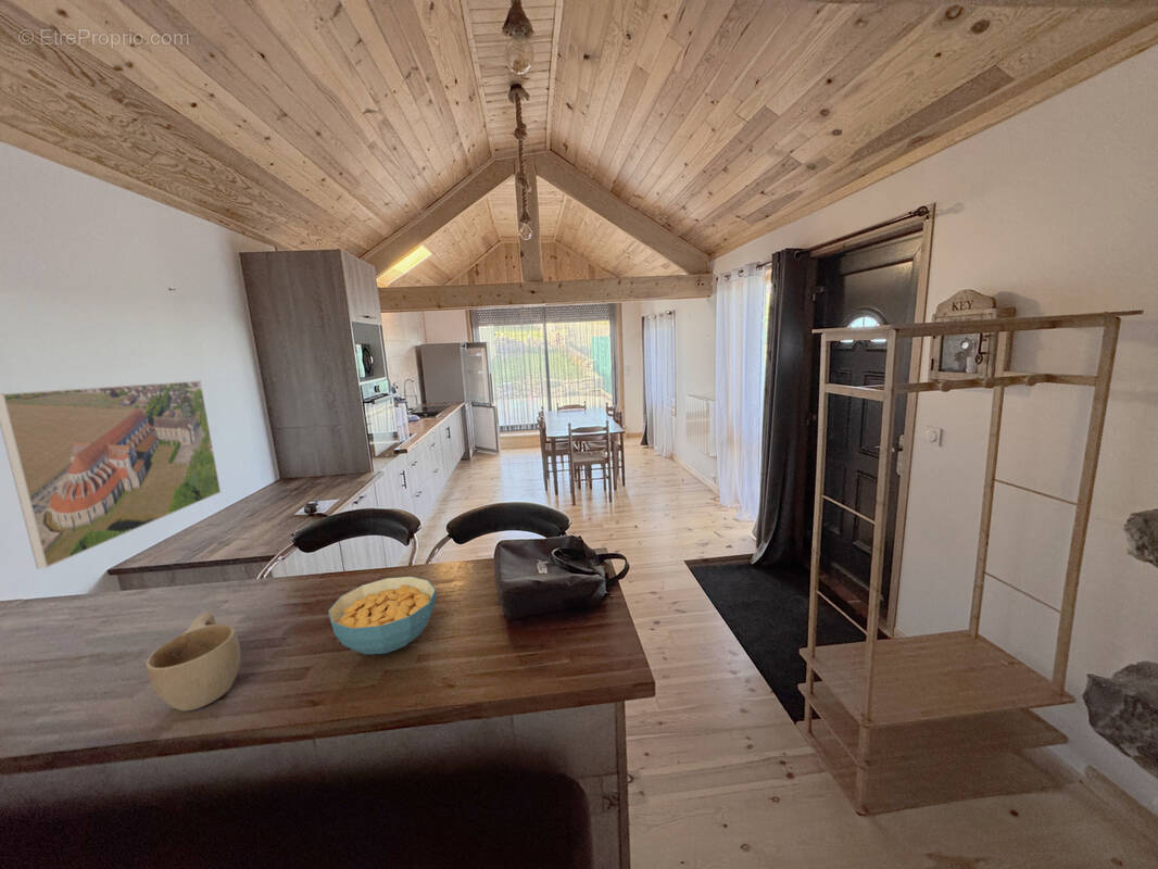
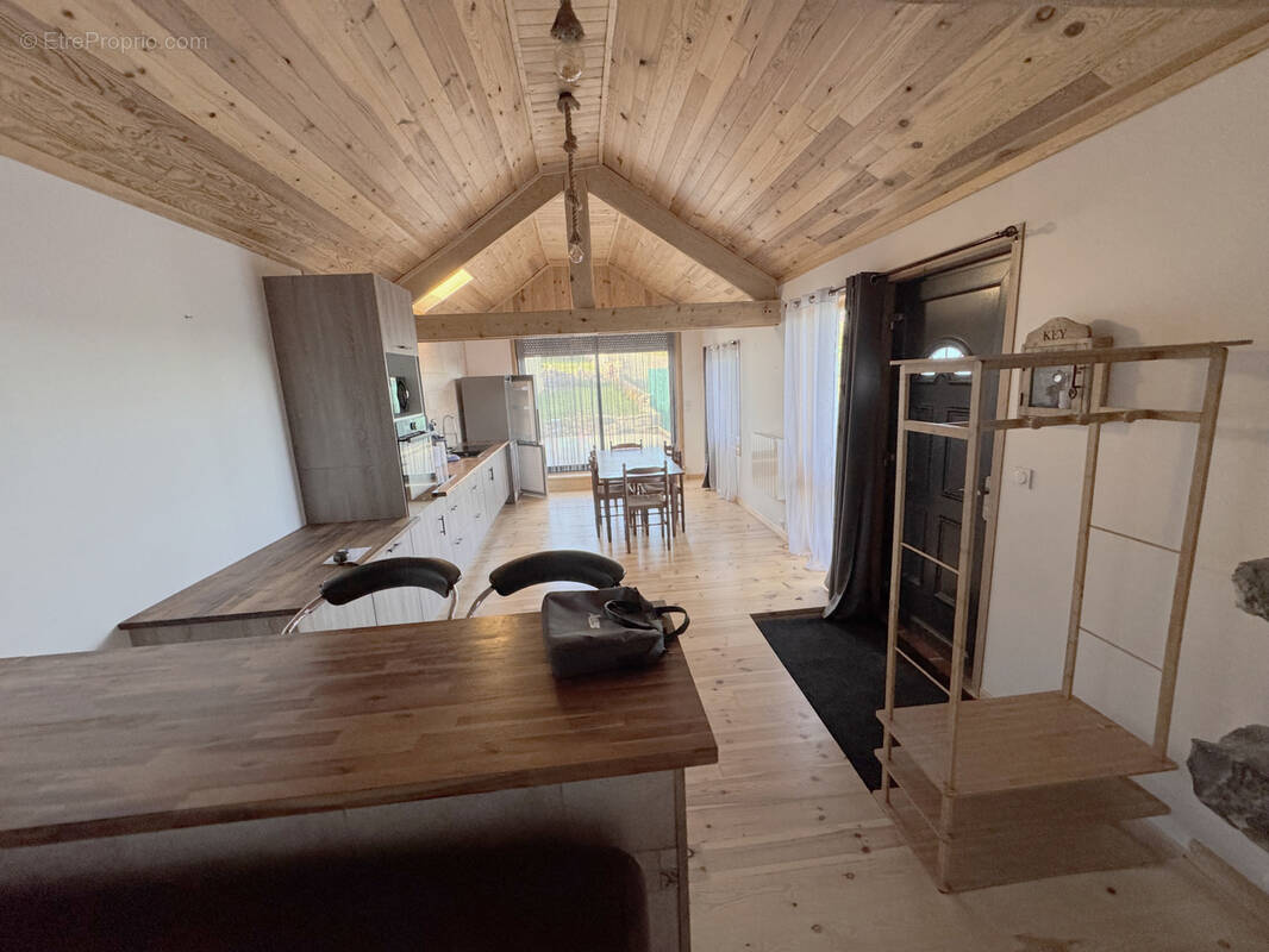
- cup (203, 659)
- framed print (135, 455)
- cereal bowl (386, 621)
